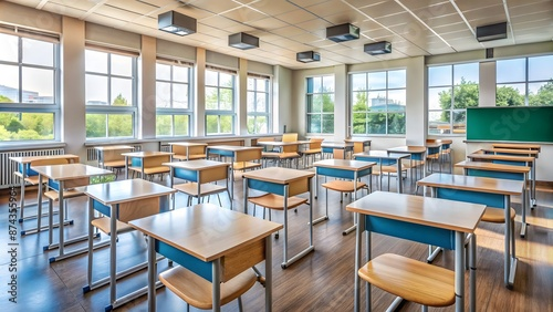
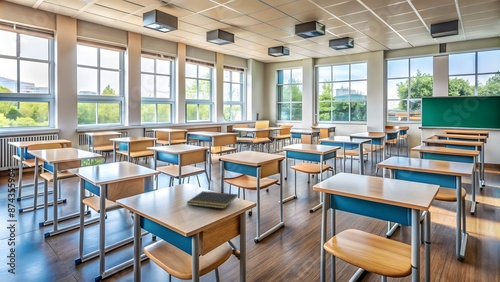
+ notepad (212, 199)
